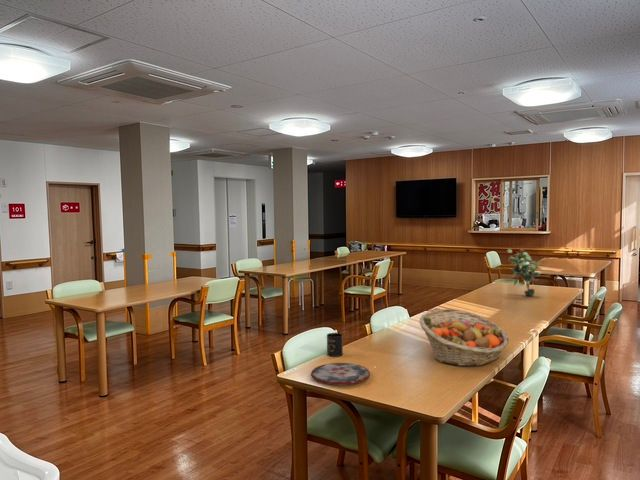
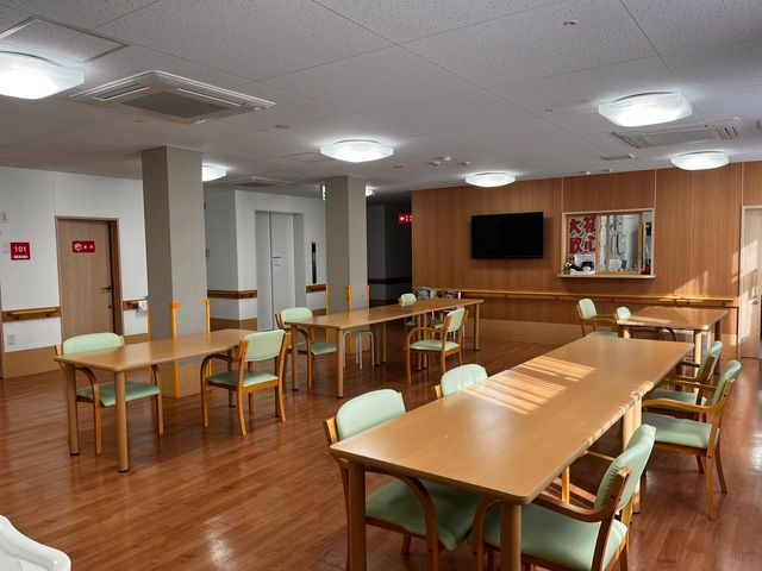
- mug (336, 343)
- plate (340, 373)
- fruit basket (463, 335)
- potted plant (523, 272)
